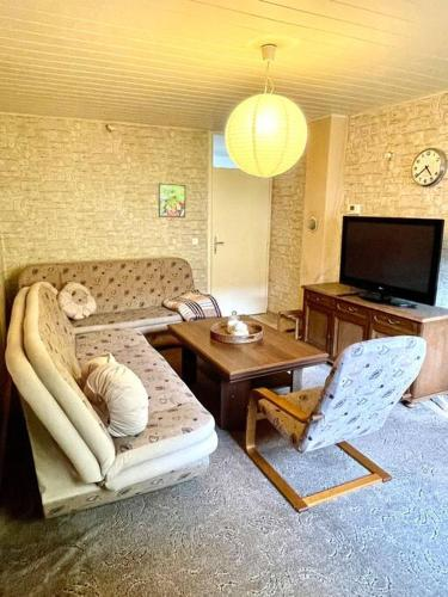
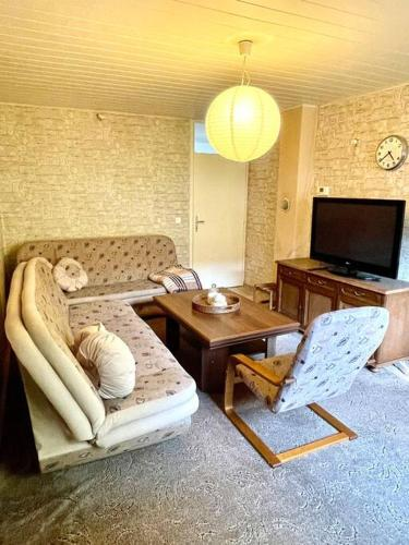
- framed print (172, 201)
